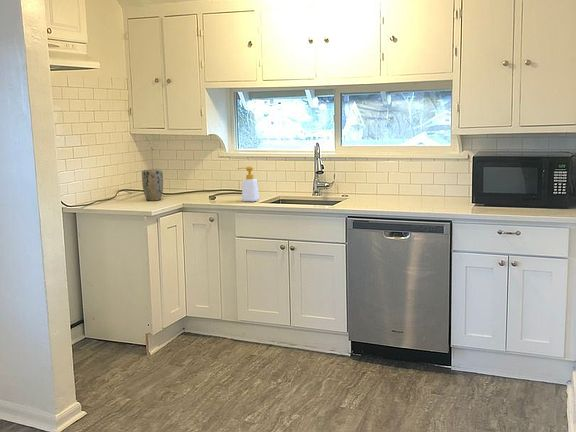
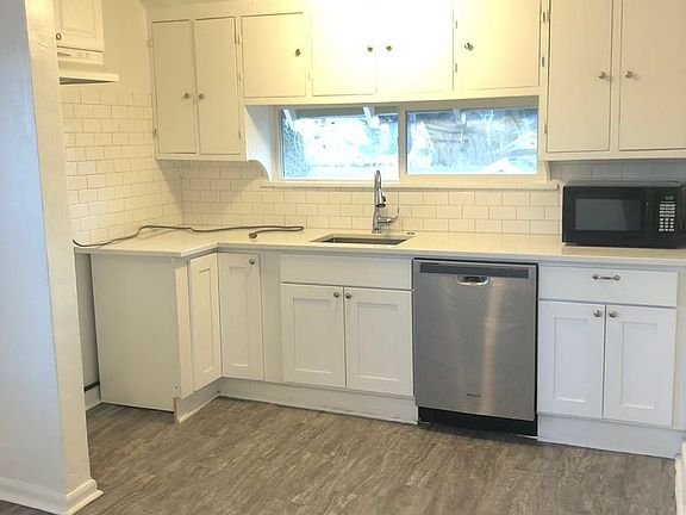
- soap bottle (246, 183)
- plant pot (152, 185)
